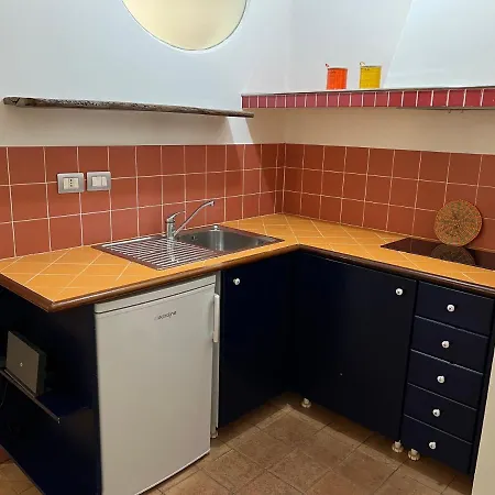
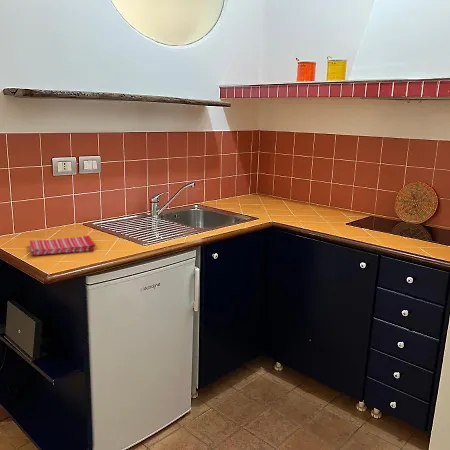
+ dish towel (62, 244)
